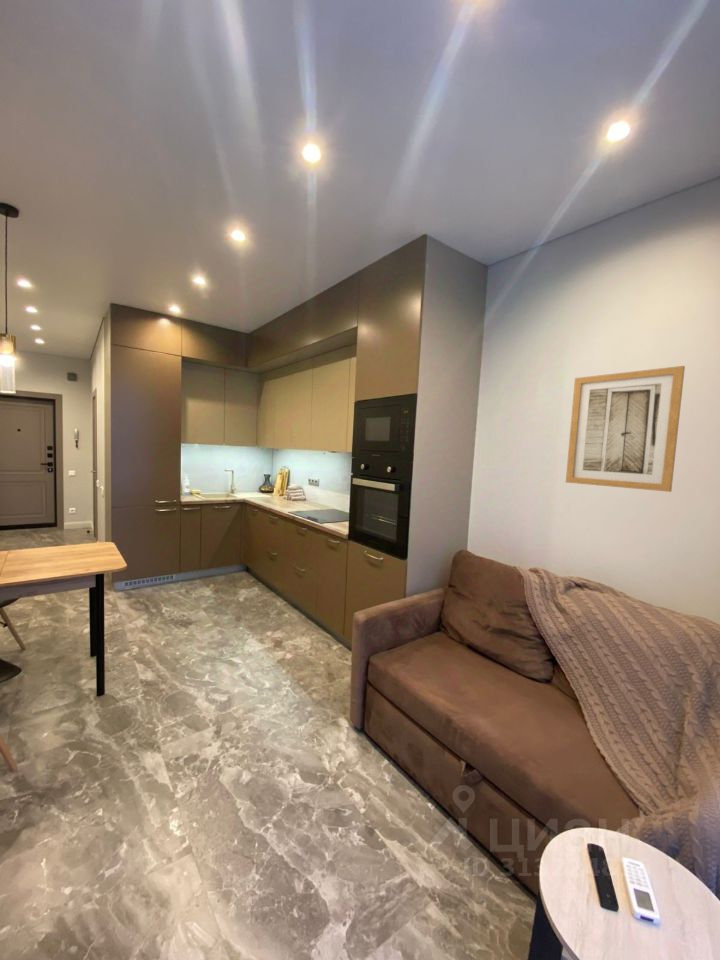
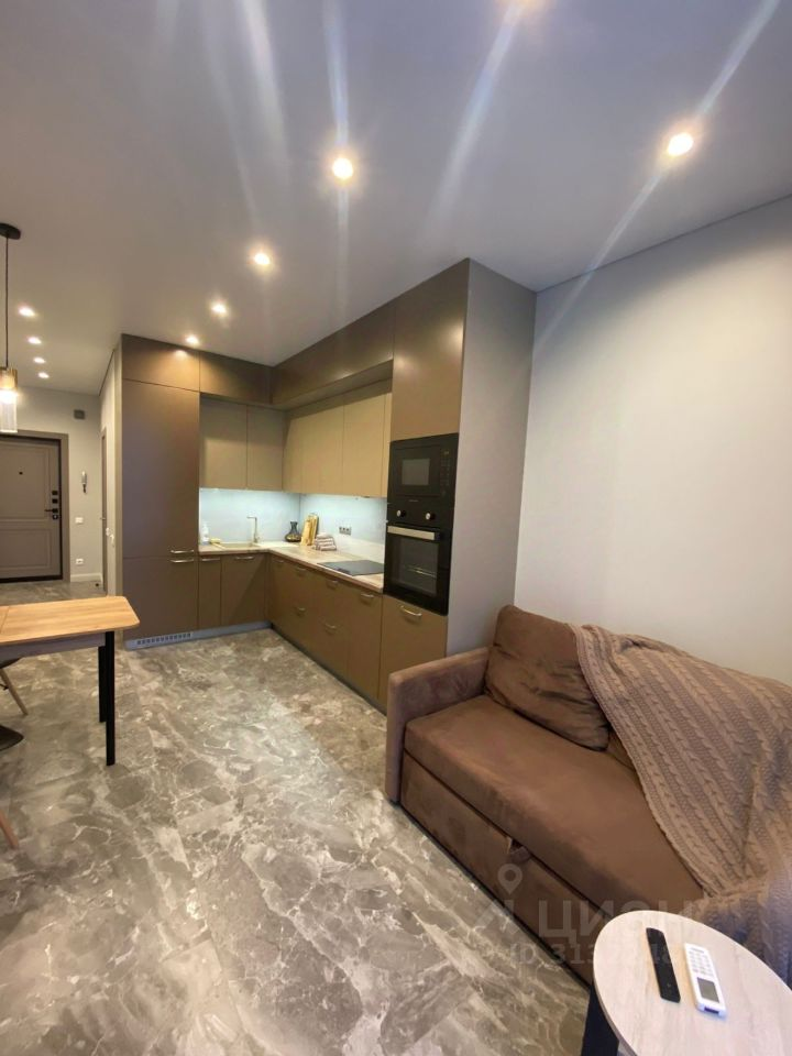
- wall art (619, 430)
